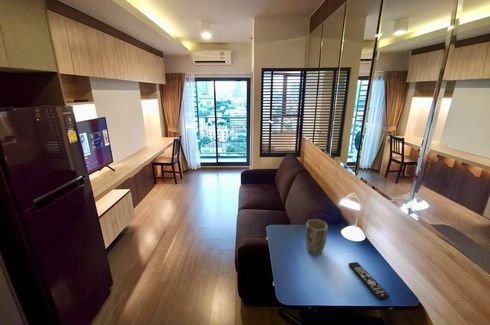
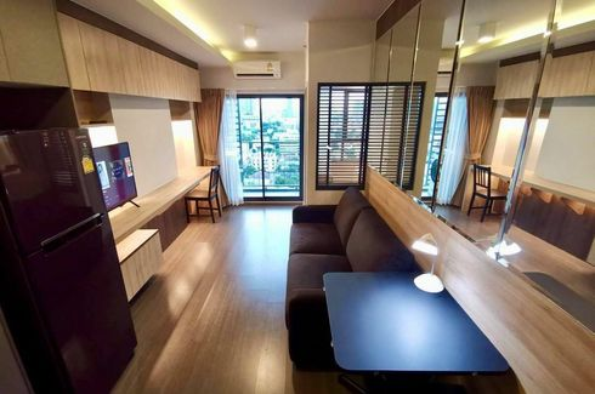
- remote control (367, 279)
- plant pot (315, 237)
